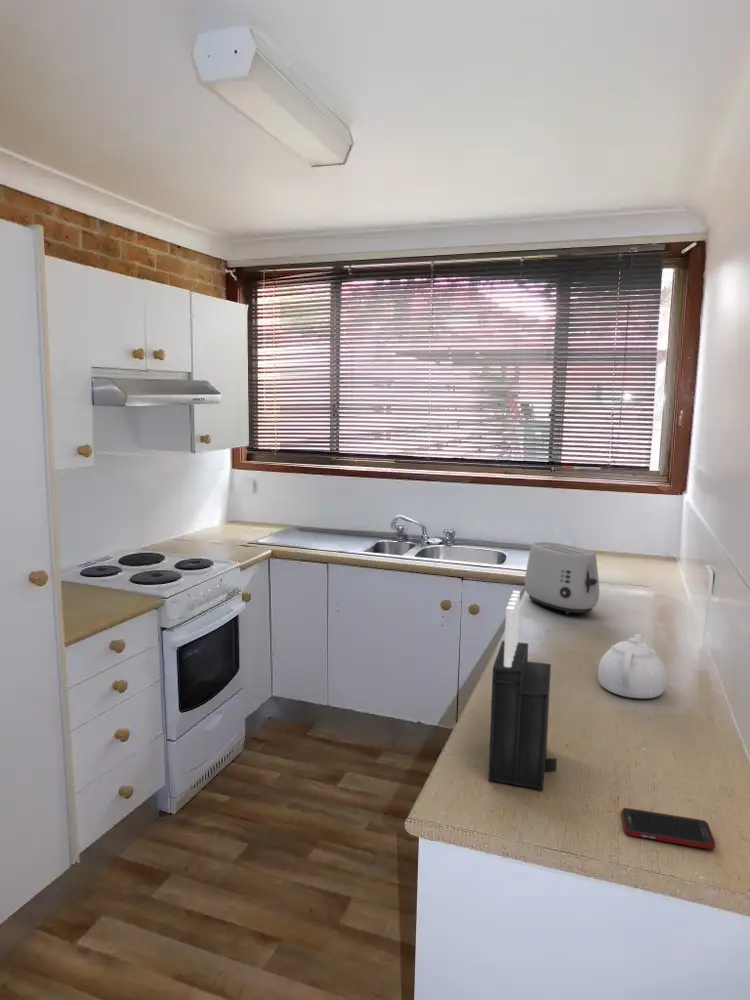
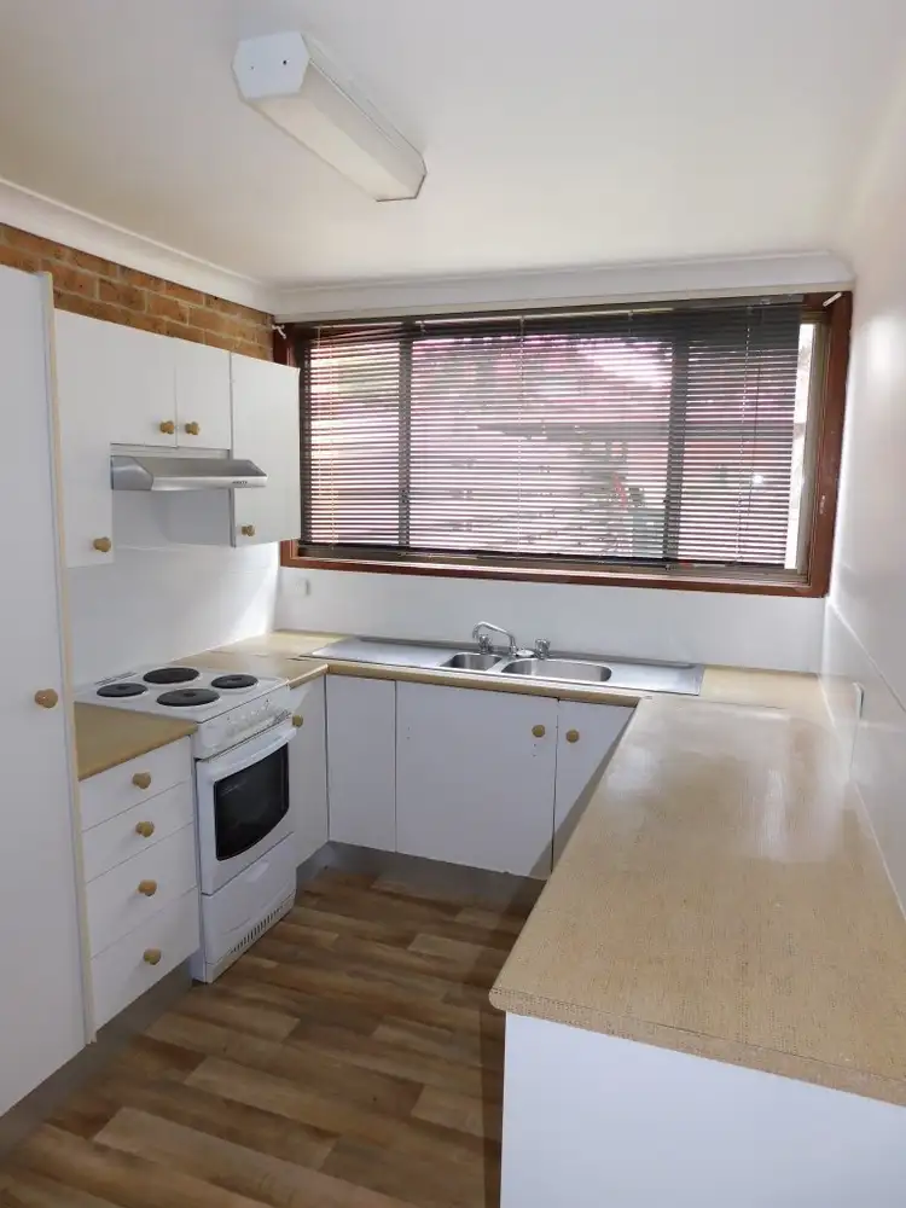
- toaster (561, 578)
- knife block (528, 684)
- teapot (632, 663)
- cell phone (666, 828)
